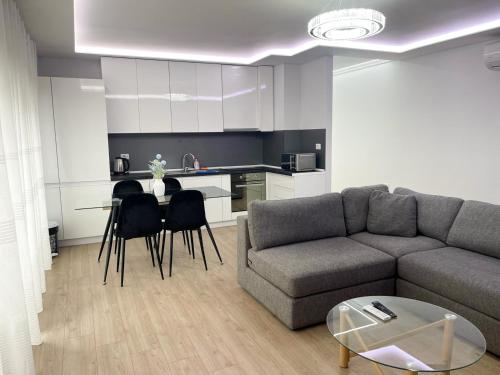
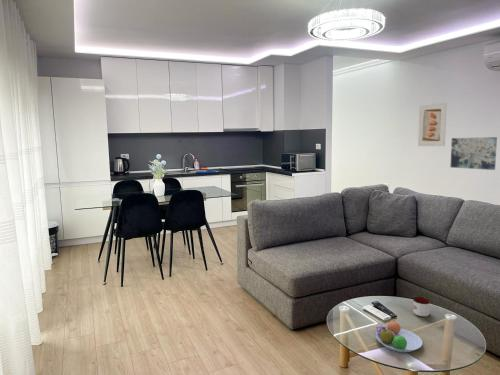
+ mug (420, 305)
+ wall art (472, 153)
+ fruit bowl (397, 335)
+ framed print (431, 125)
